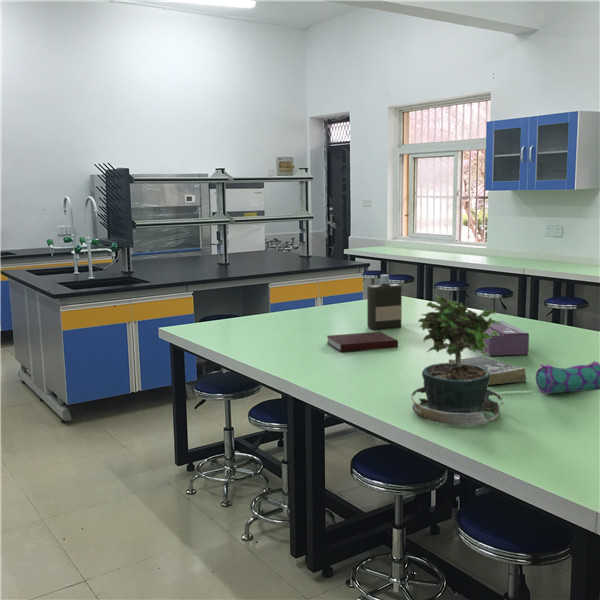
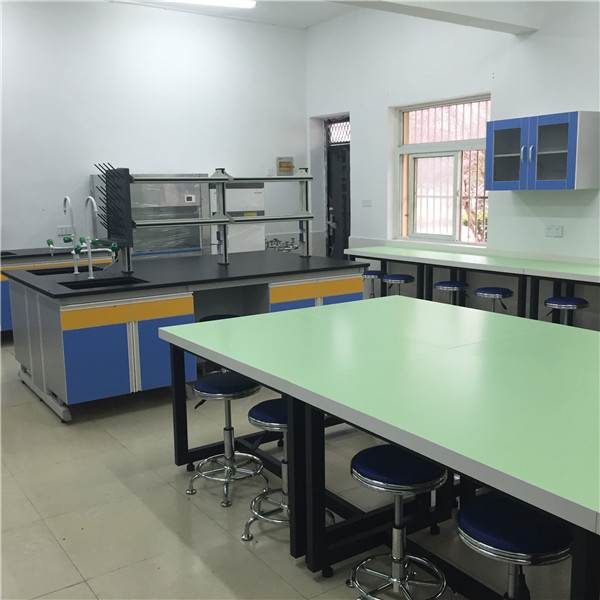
- pencil case (571, 376)
- potted plant (452, 351)
- book (486, 369)
- bottle (384, 301)
- tissue box (496, 337)
- notebook (361, 341)
